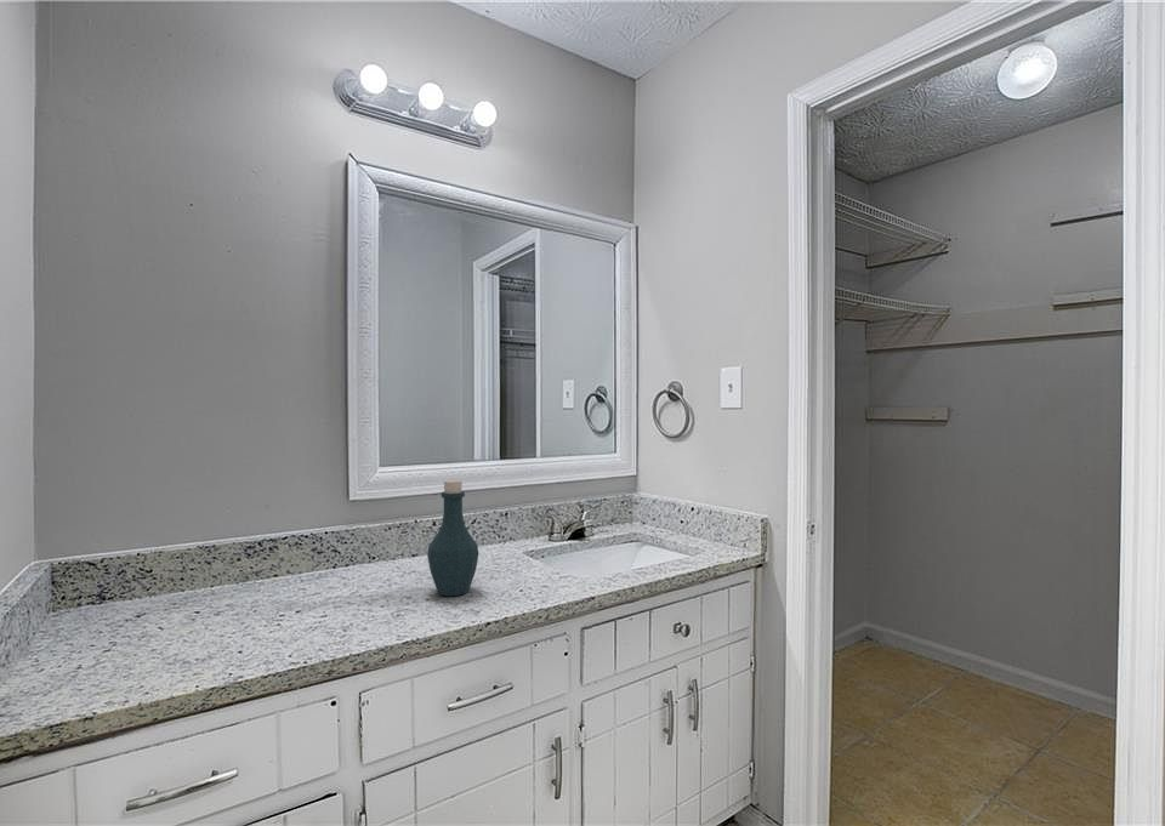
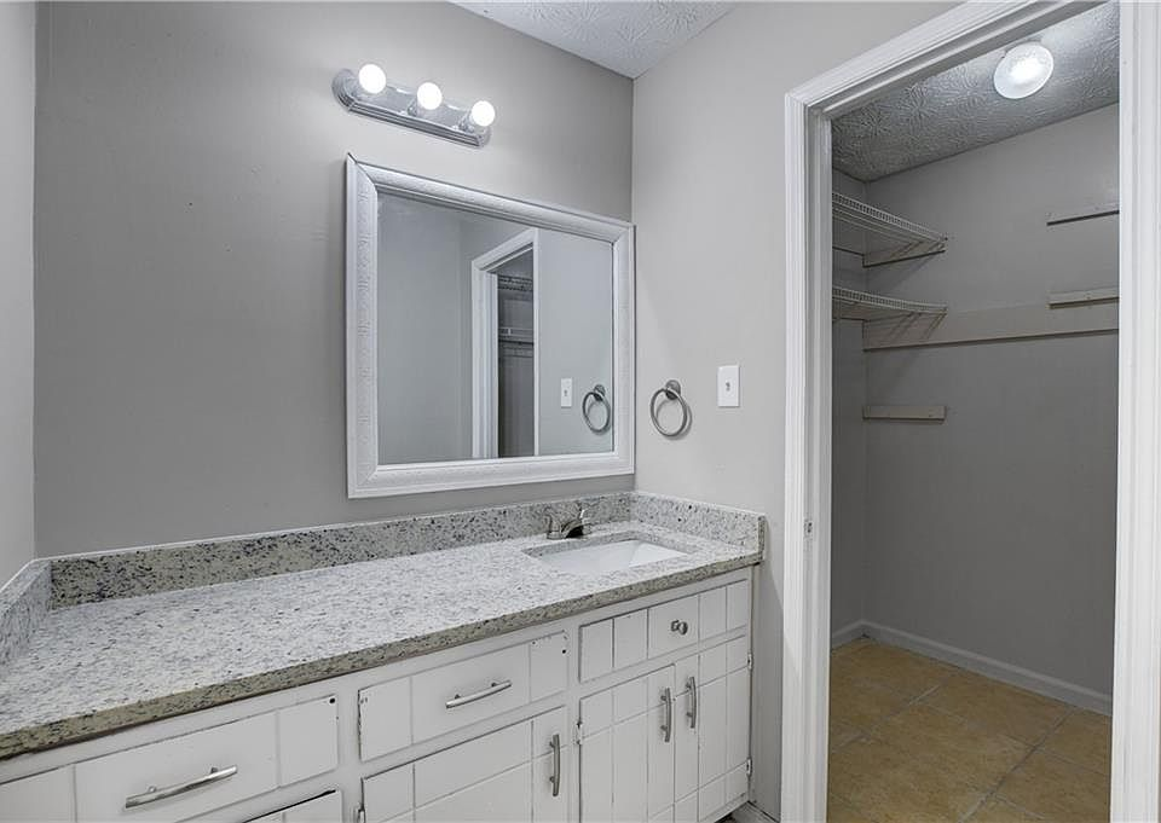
- bottle (453, 536)
